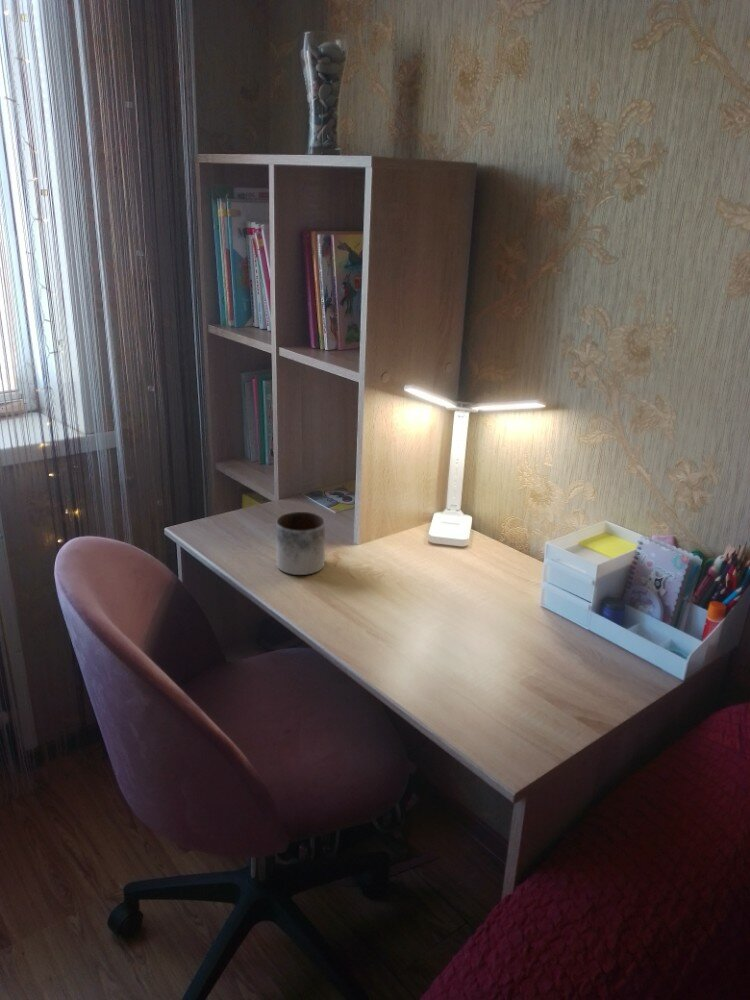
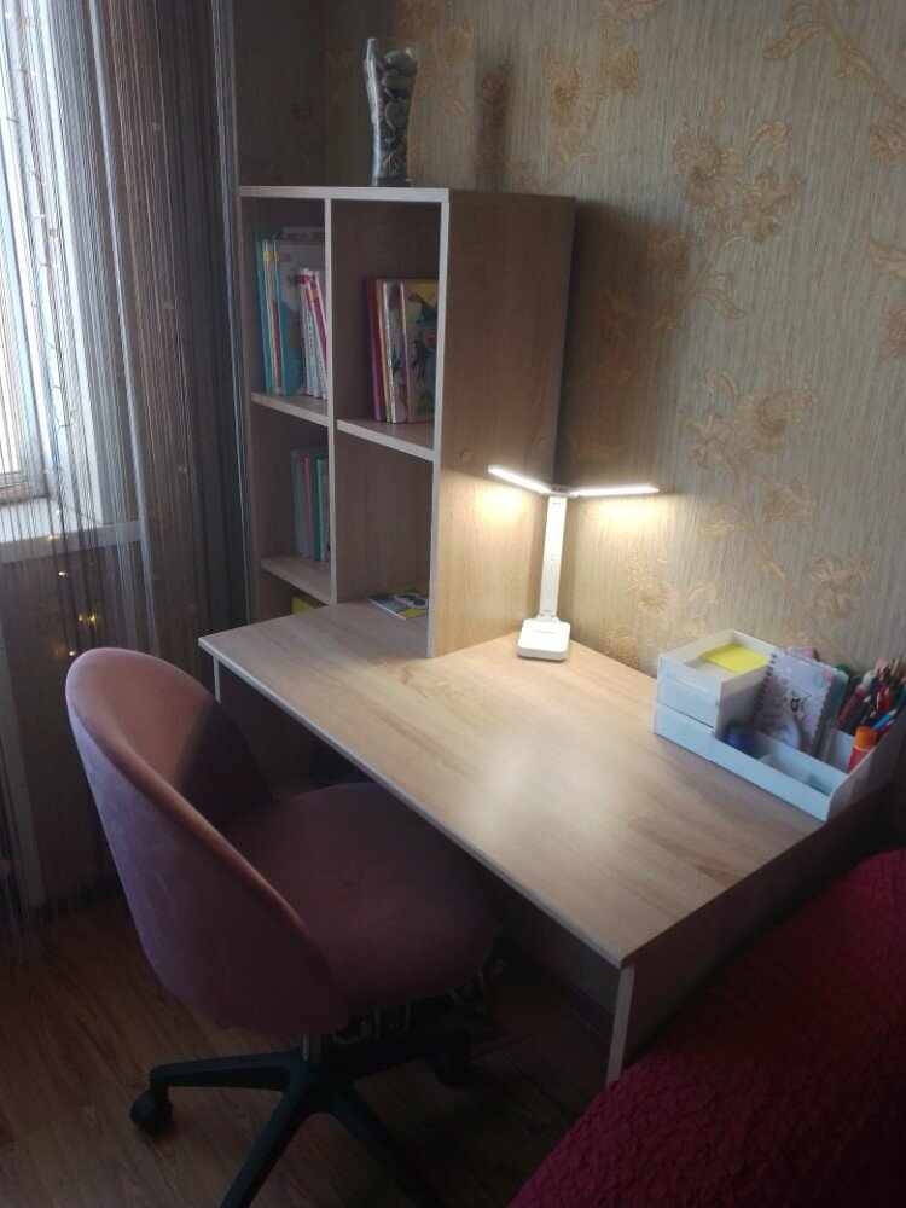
- mug (296, 540)
